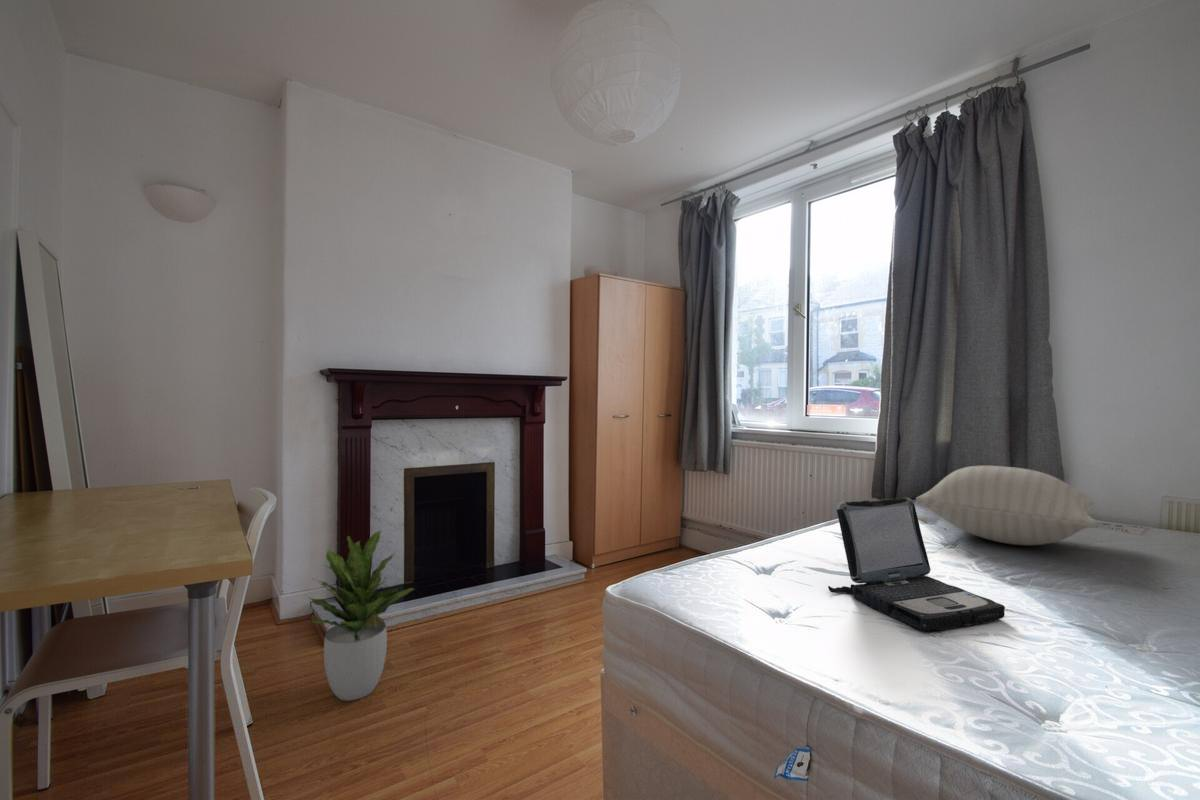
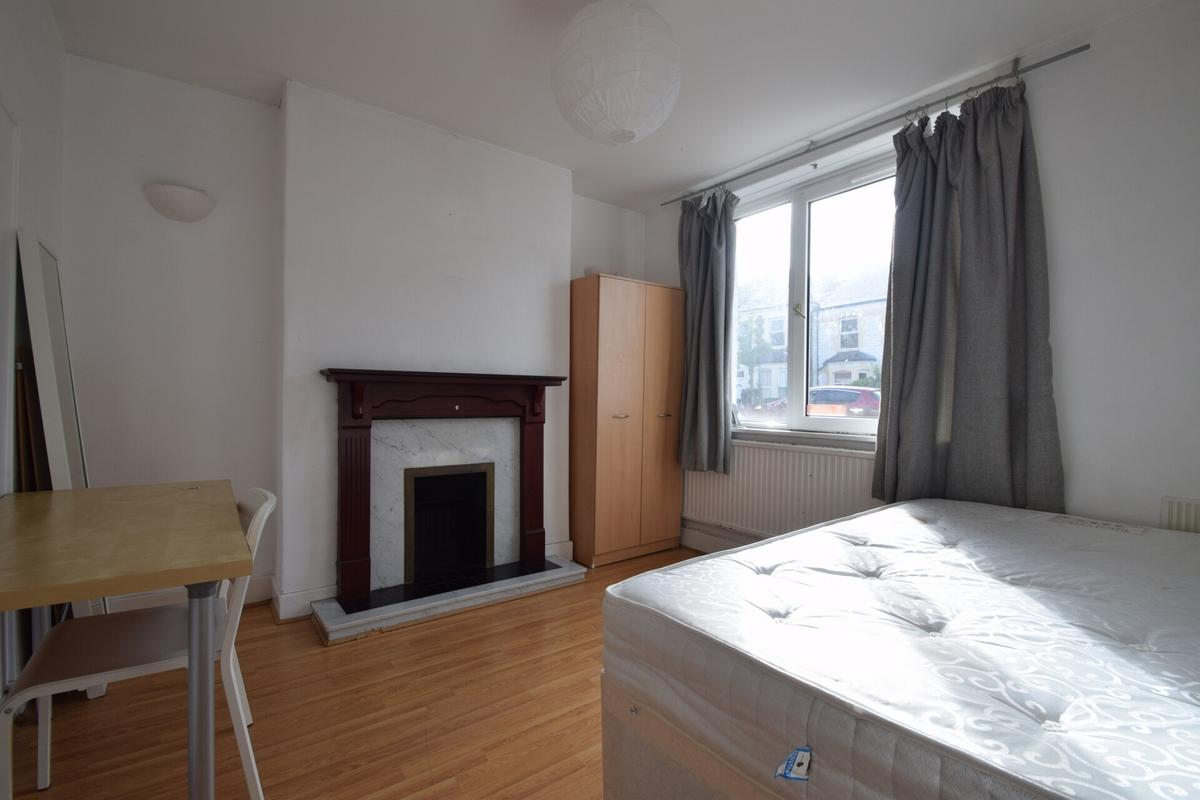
- pillow (1005, 502)
- laptop (911, 555)
- potted plant (357, 609)
